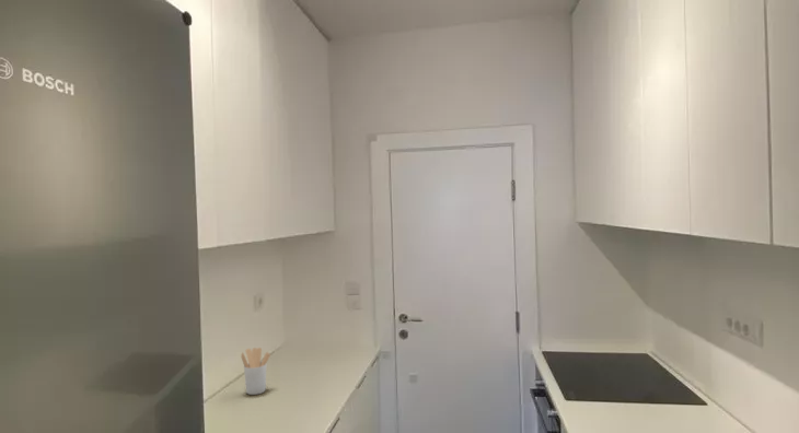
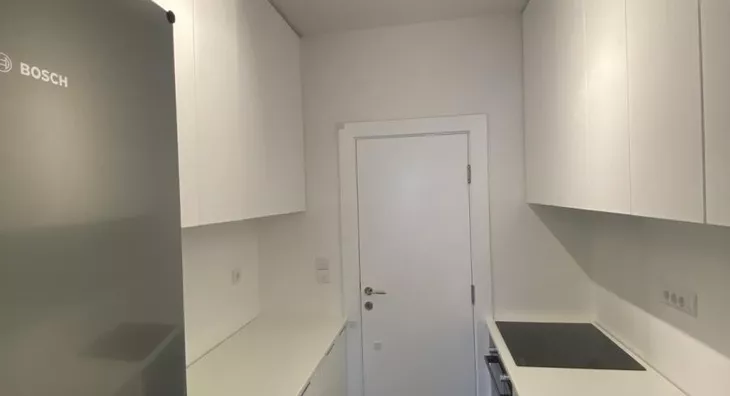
- utensil holder (254, 370)
